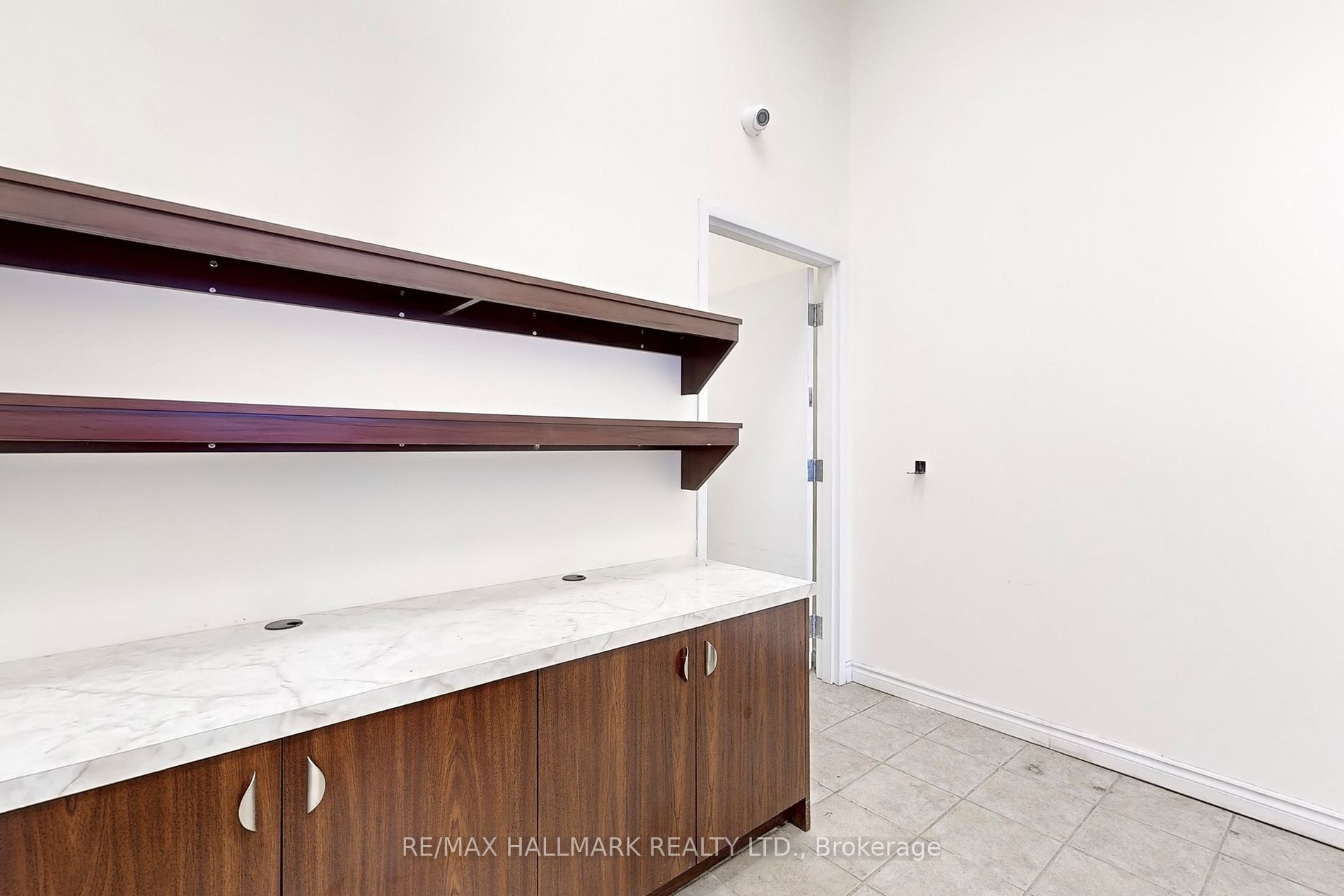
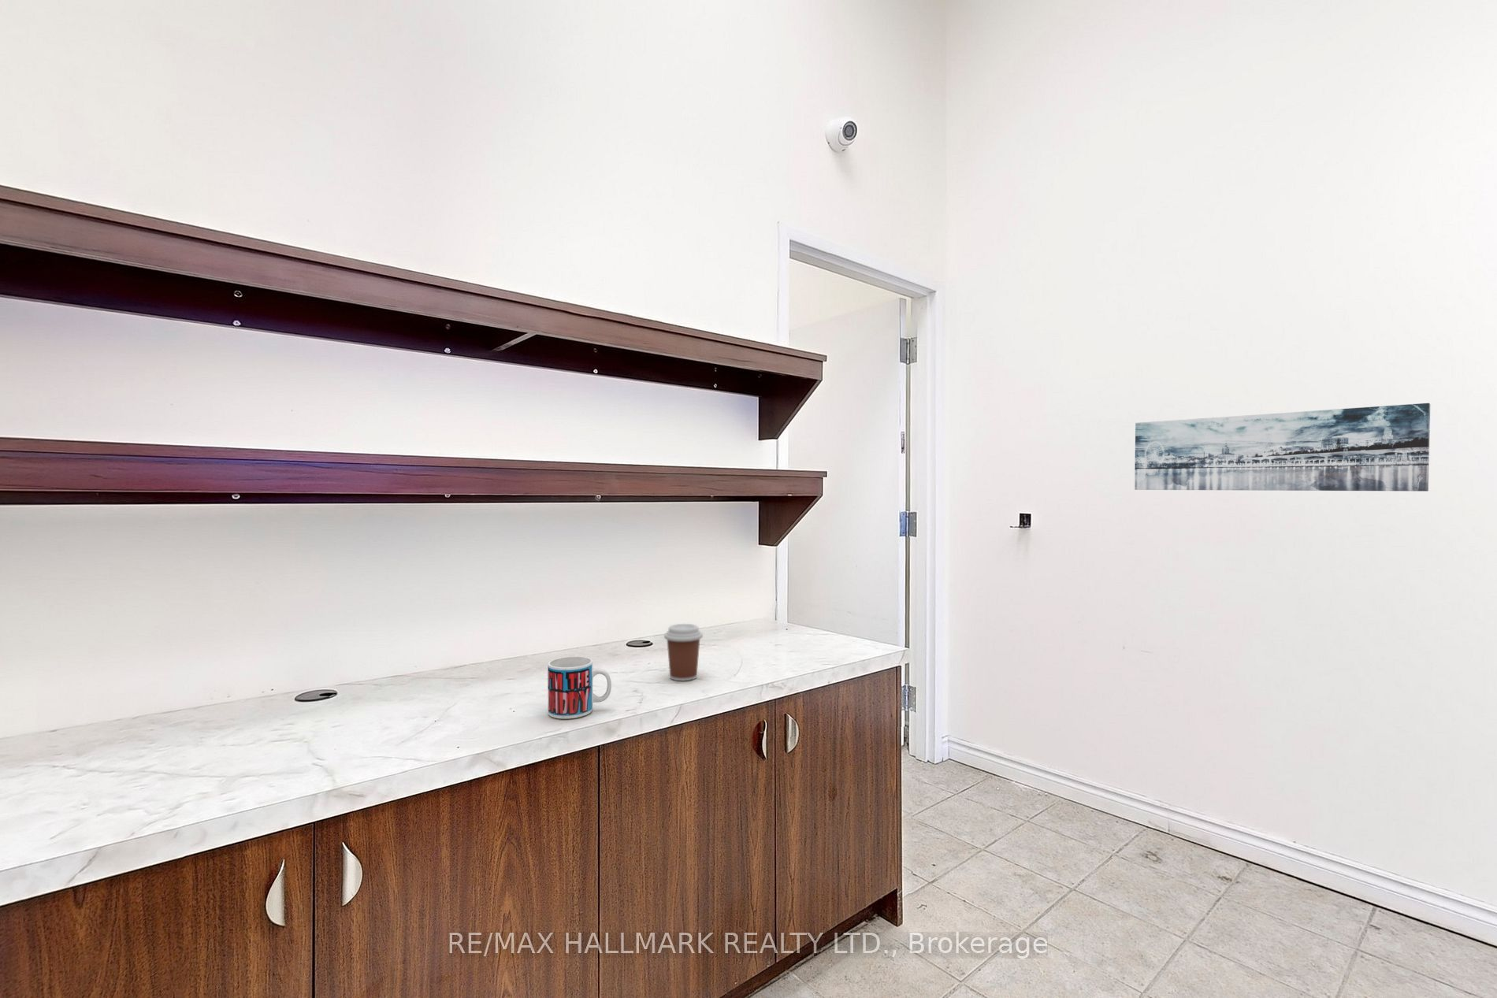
+ mug (578, 685)
+ coffee cup (683, 652)
+ wall art (1262, 452)
